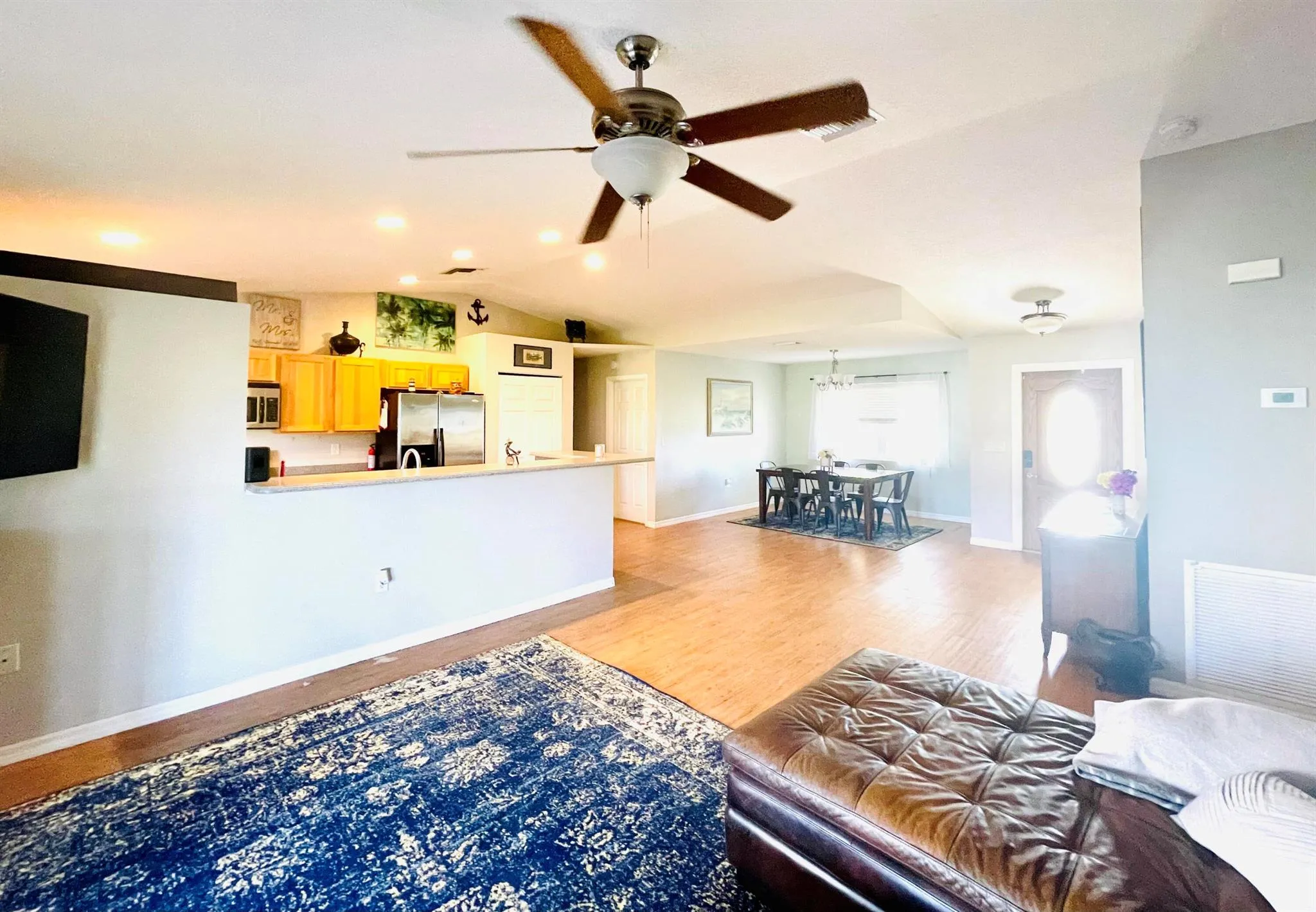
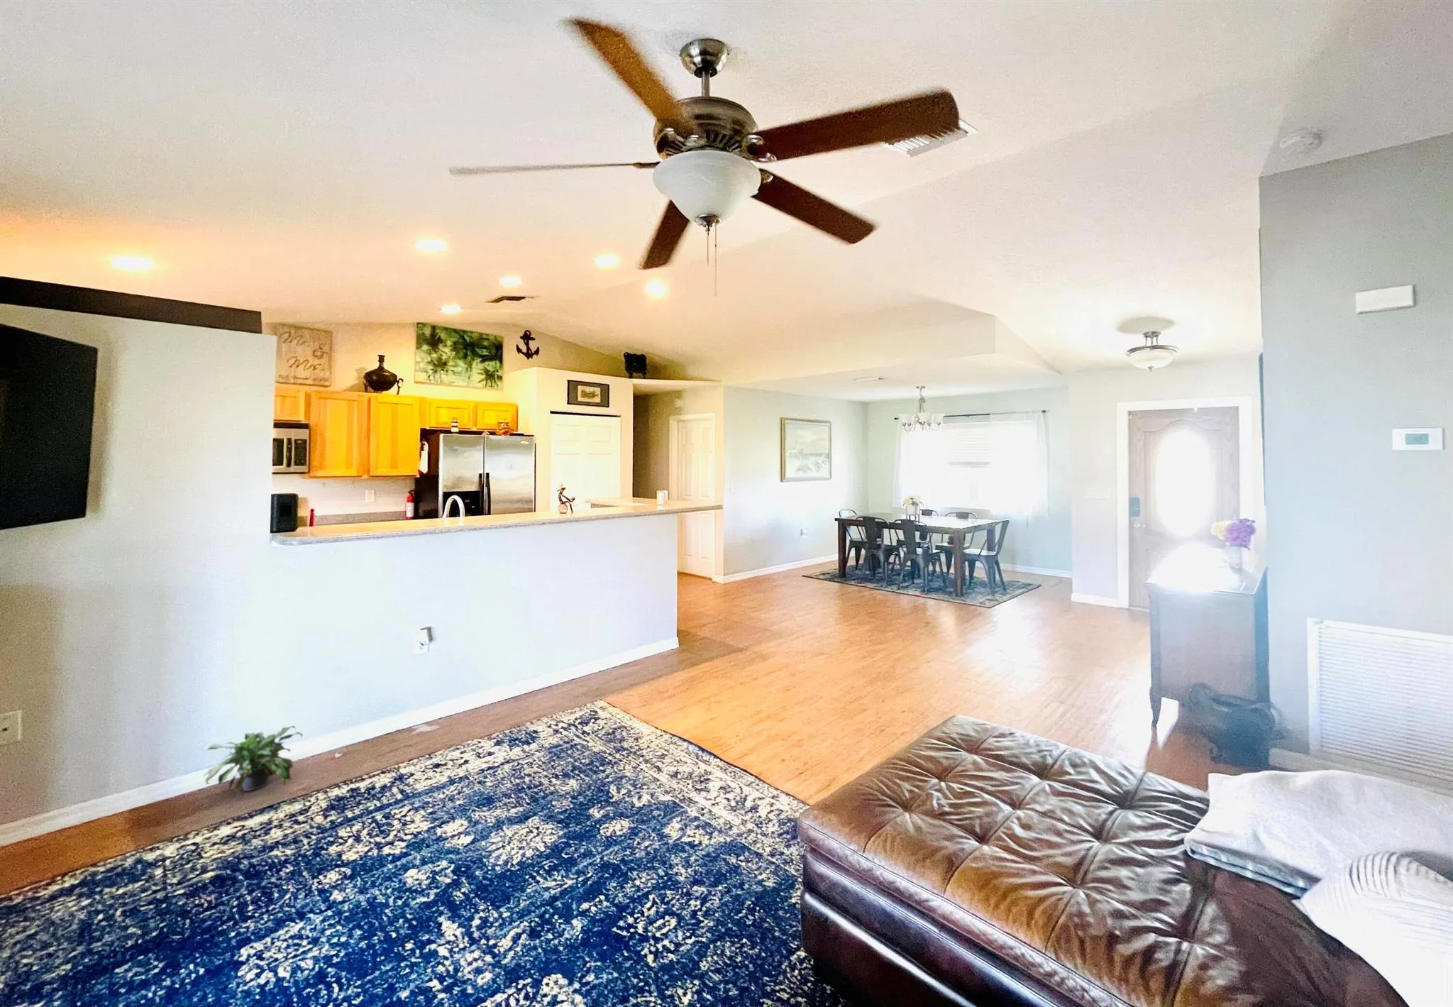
+ potted plant (253, 757)
